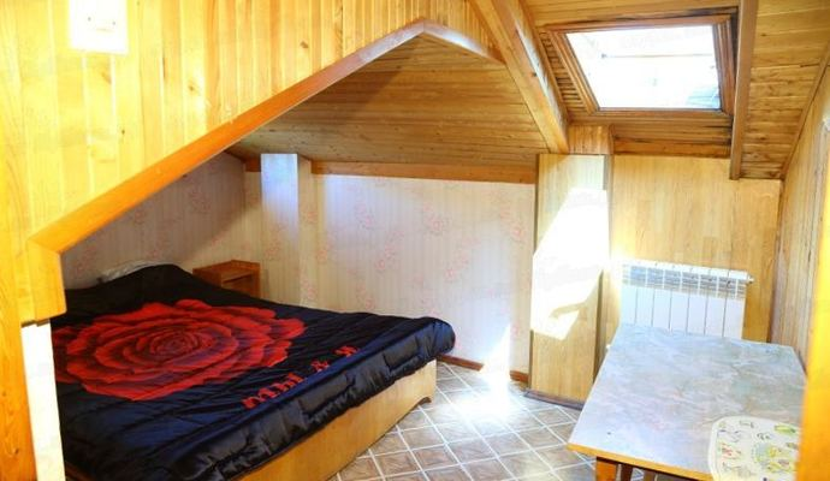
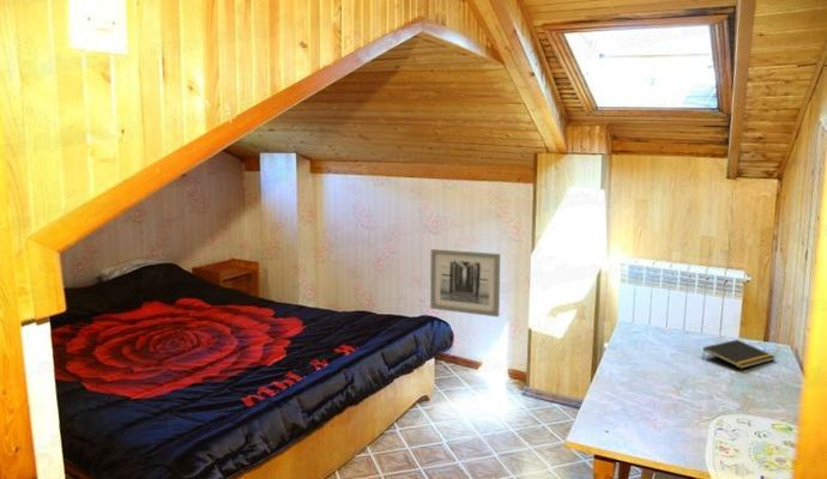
+ notepad (738, 353)
+ wall art (464, 281)
